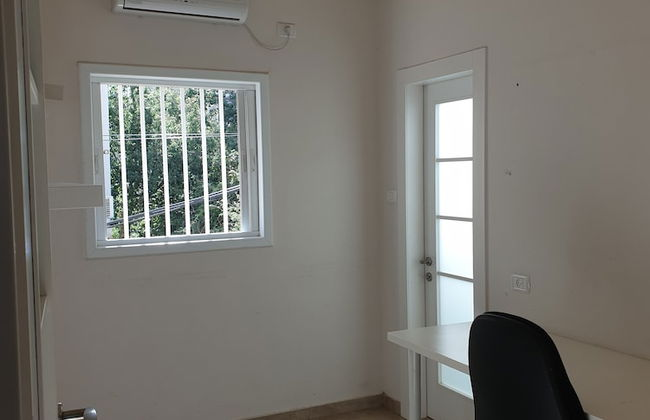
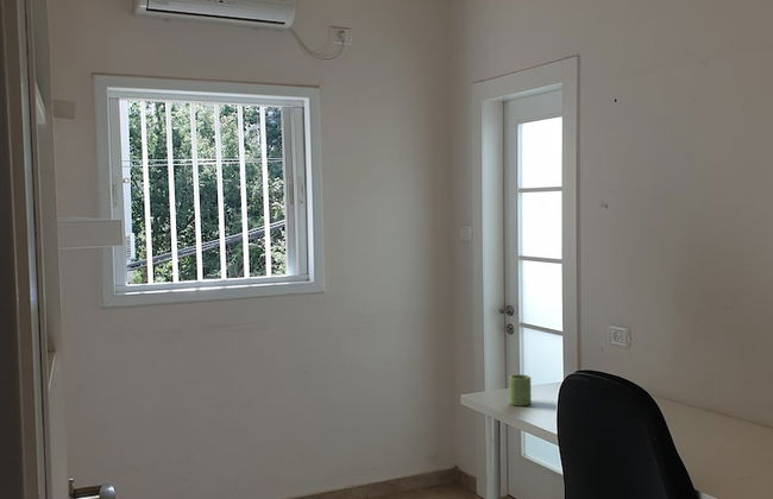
+ mug (519, 389)
